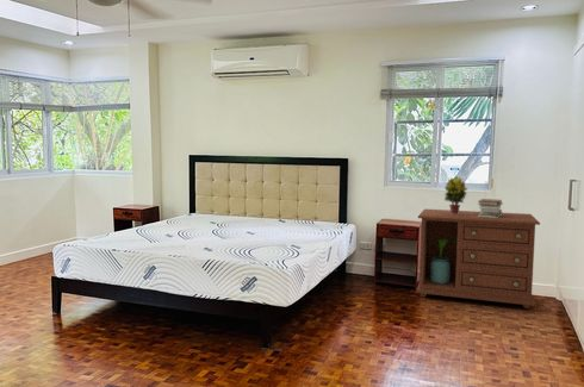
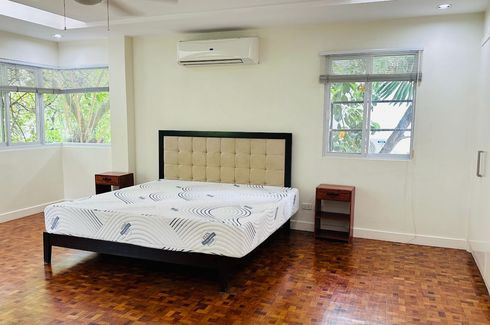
- book stack (490, 207)
- potted plant (455, 194)
- dresser (473, 255)
